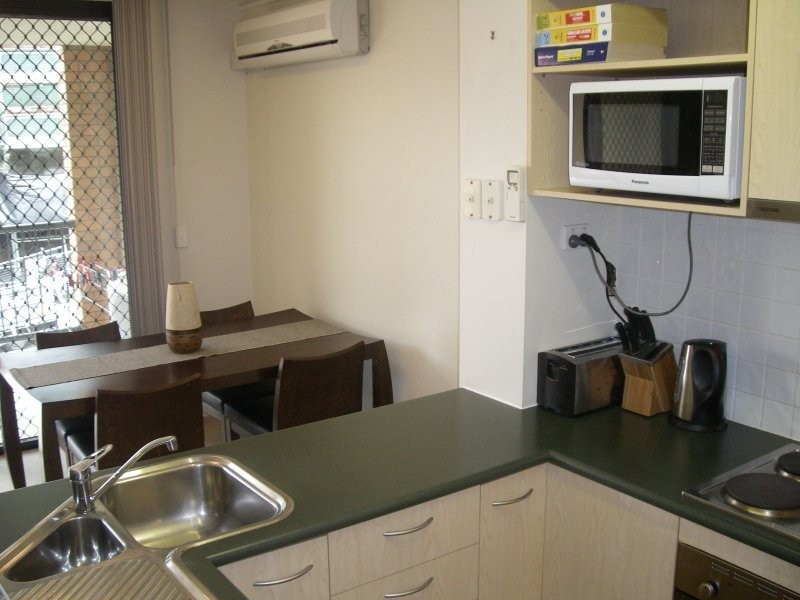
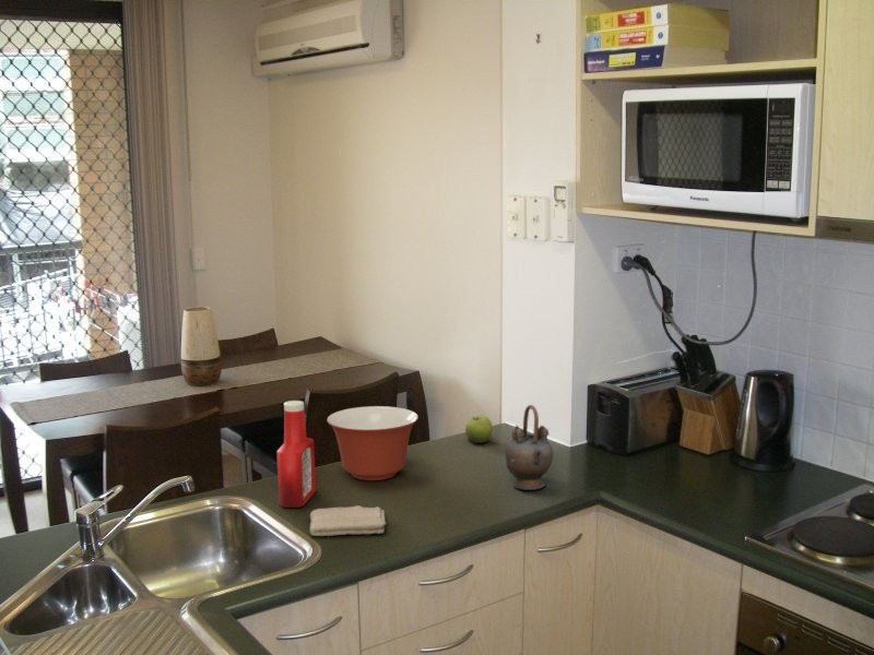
+ fruit (479, 428)
+ soap bottle (295, 451)
+ teapot (530, 448)
+ washcloth (347, 520)
+ mixing bowl (373, 444)
